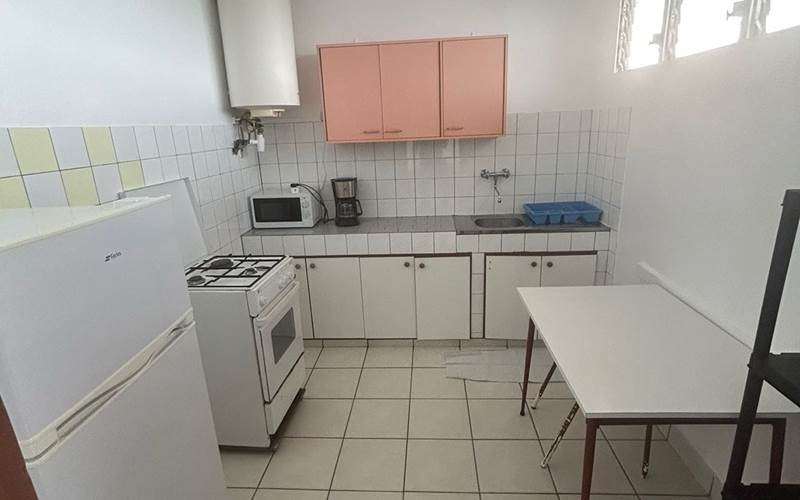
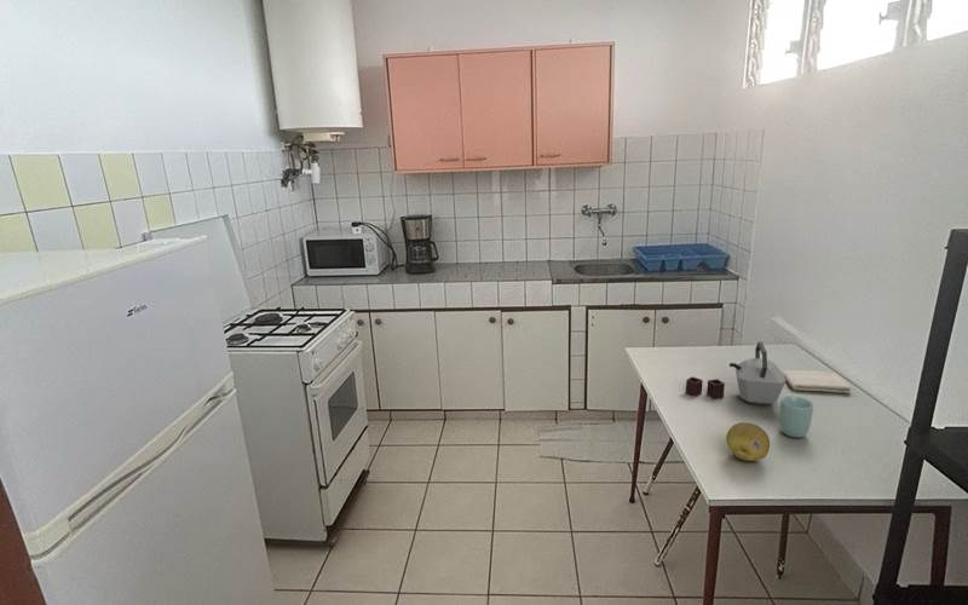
+ cup (795, 417)
+ washcloth (816, 380)
+ fruit (748, 442)
+ kettle (736, 370)
